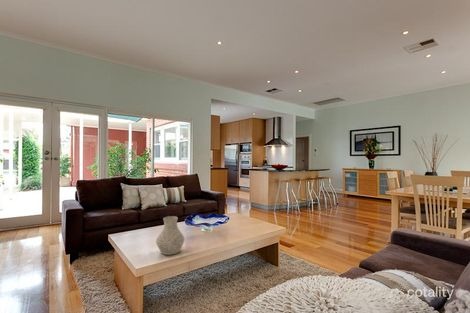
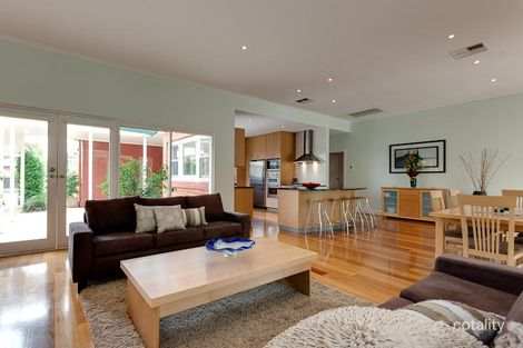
- vase (170, 234)
